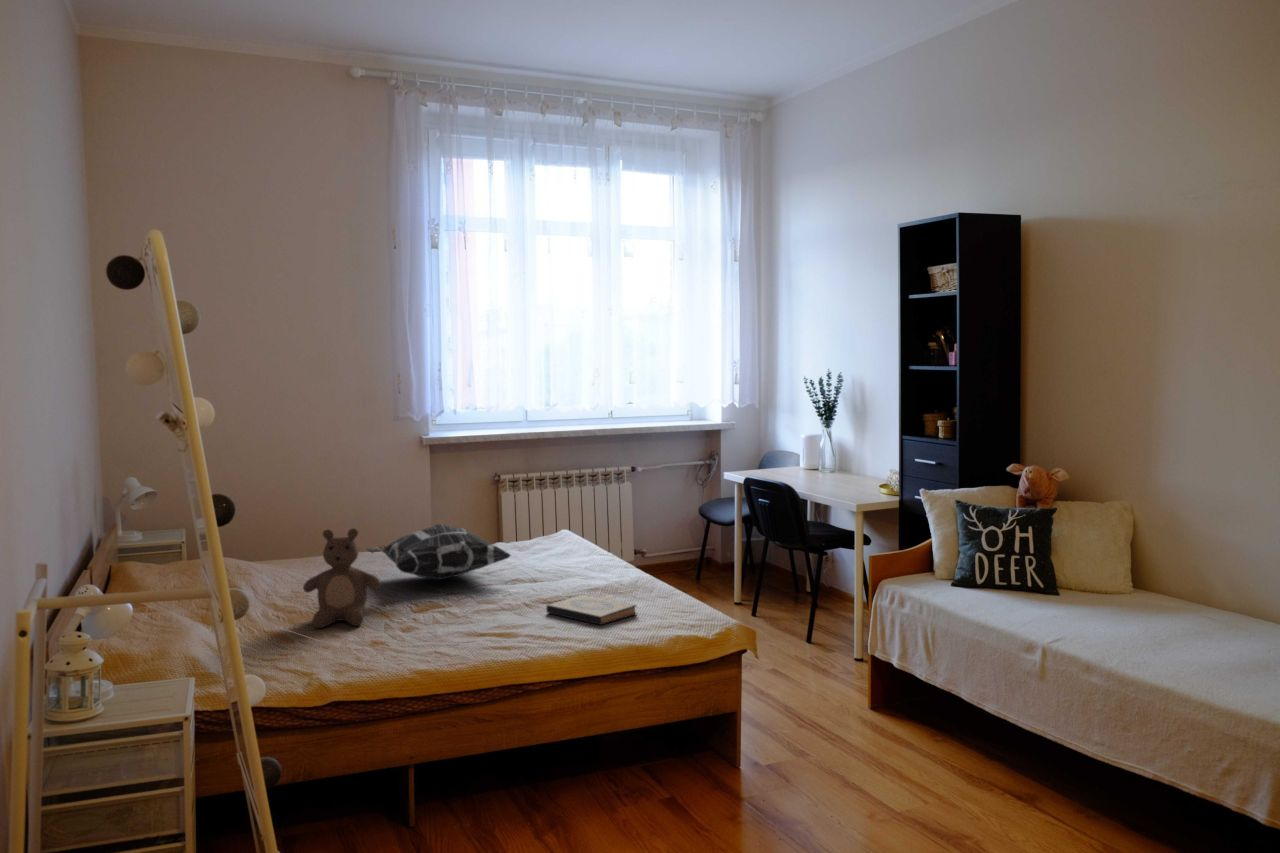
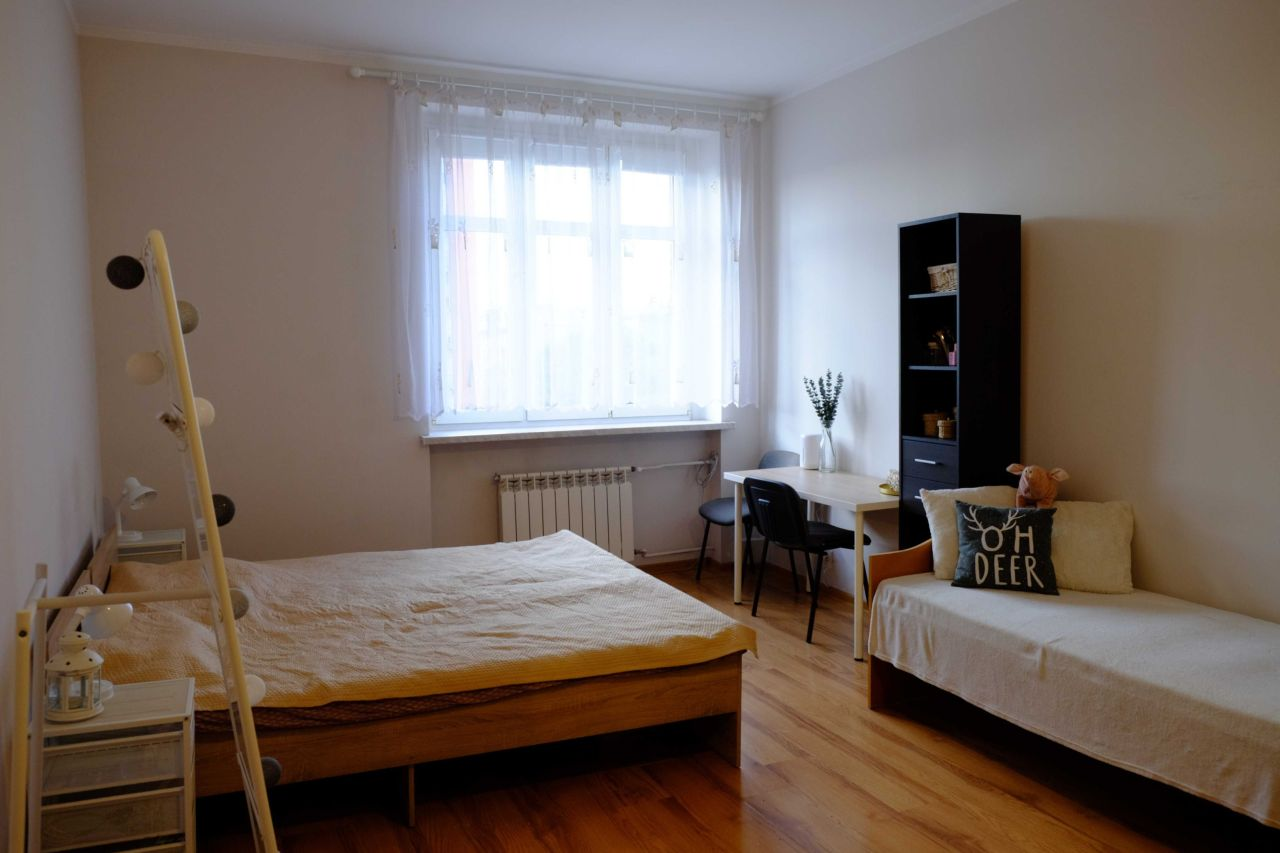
- hardback book (591, 609)
- decorative pillow (436, 551)
- teddy bear (340, 576)
